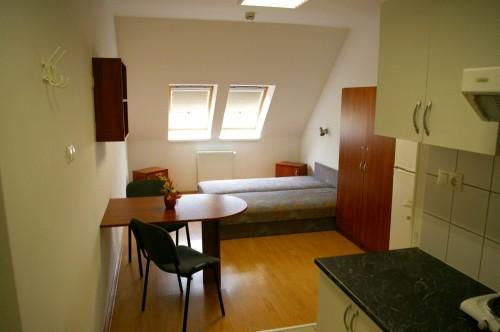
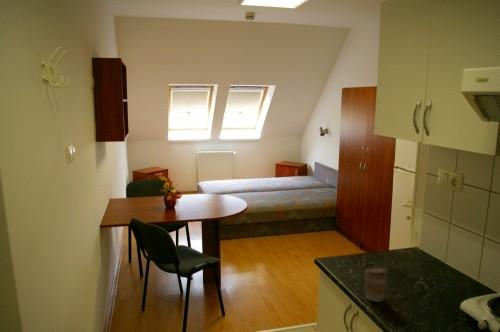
+ coffee cup (375, 283)
